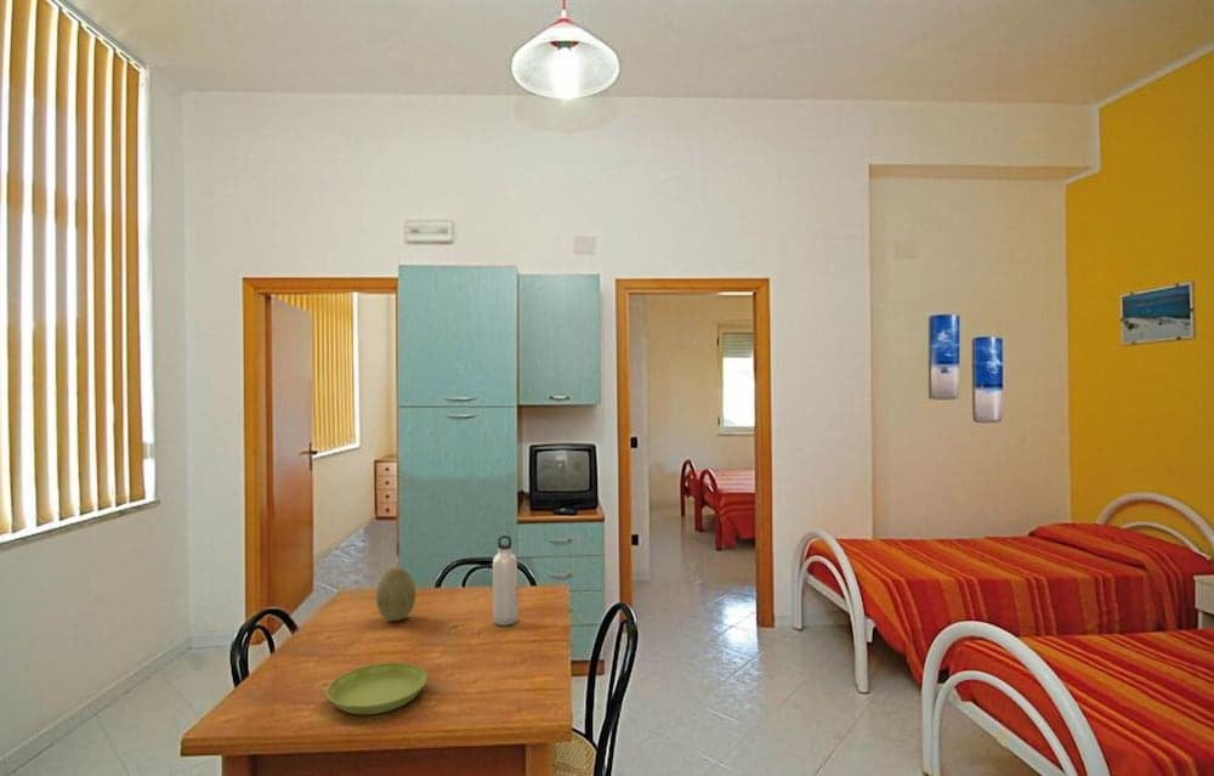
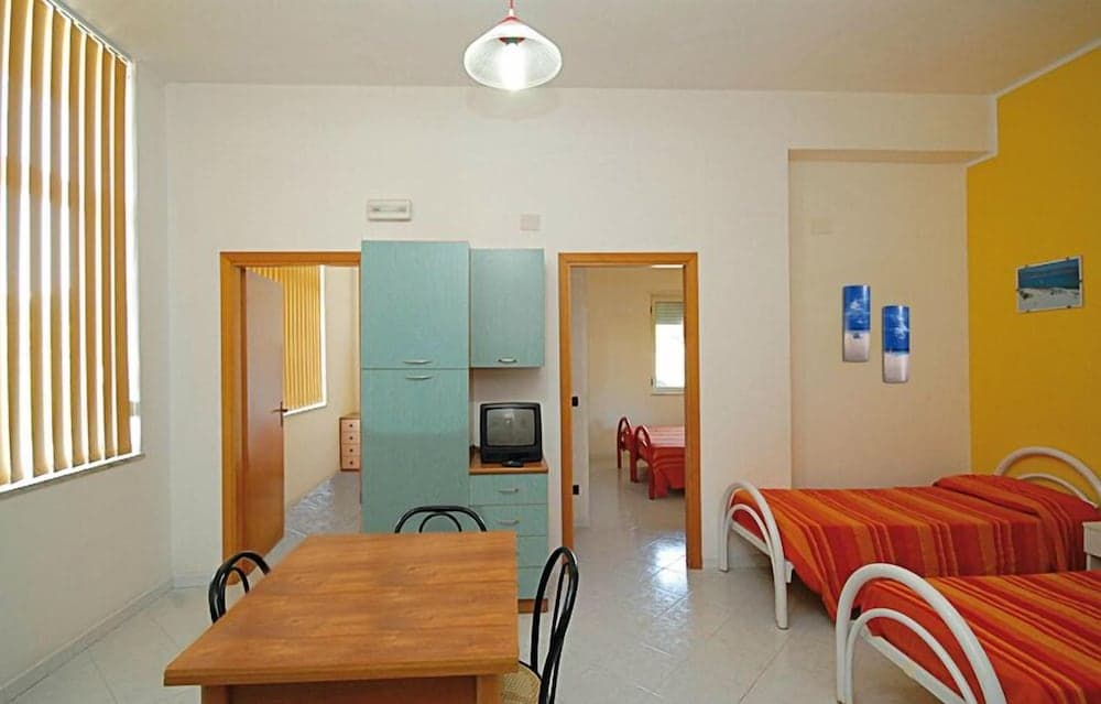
- water bottle (505, 578)
- saucer (378, 689)
- fruit (396, 594)
